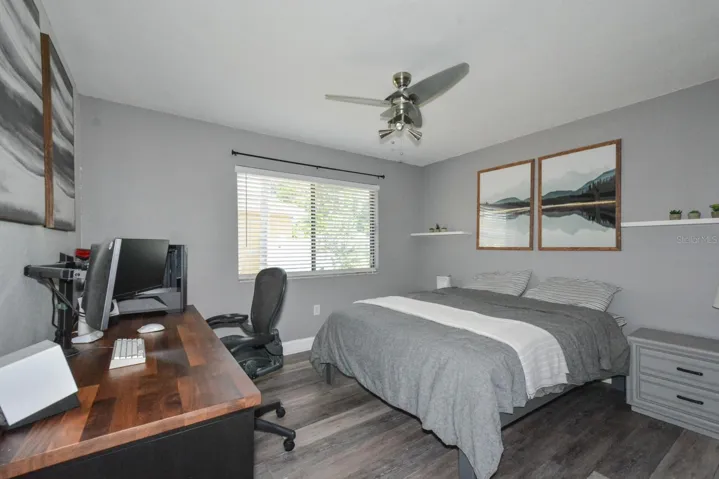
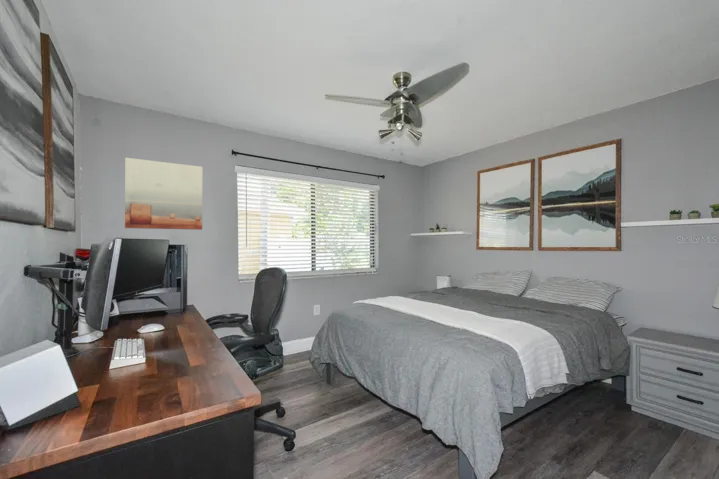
+ wall art (165, 195)
